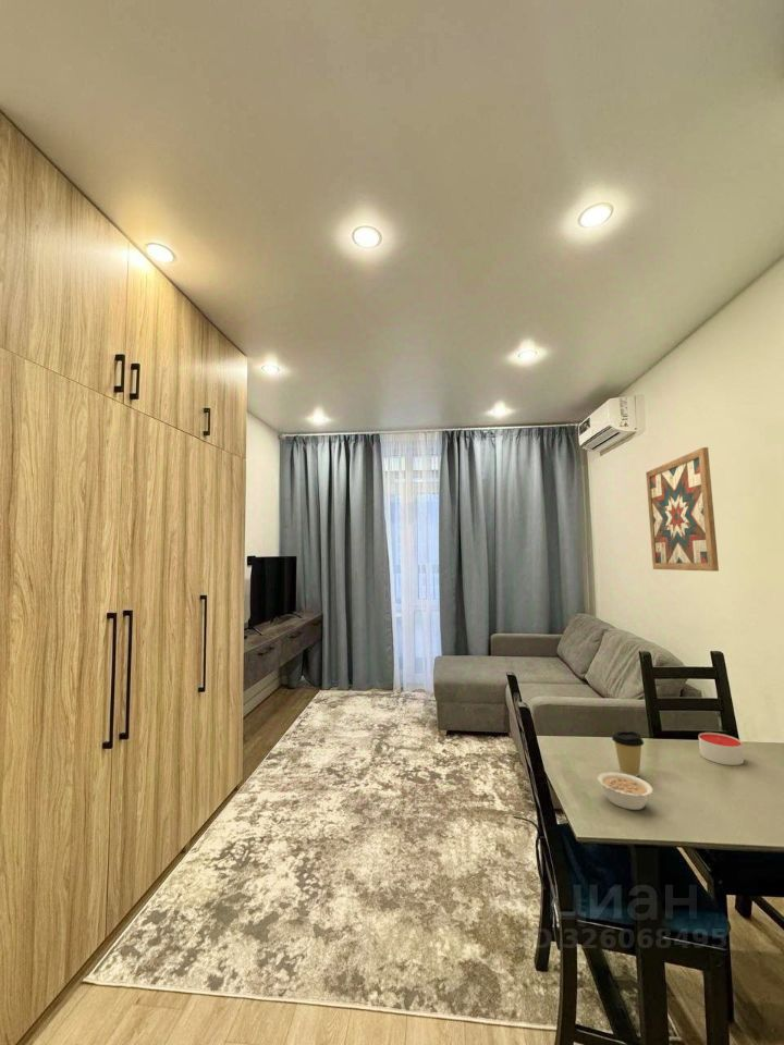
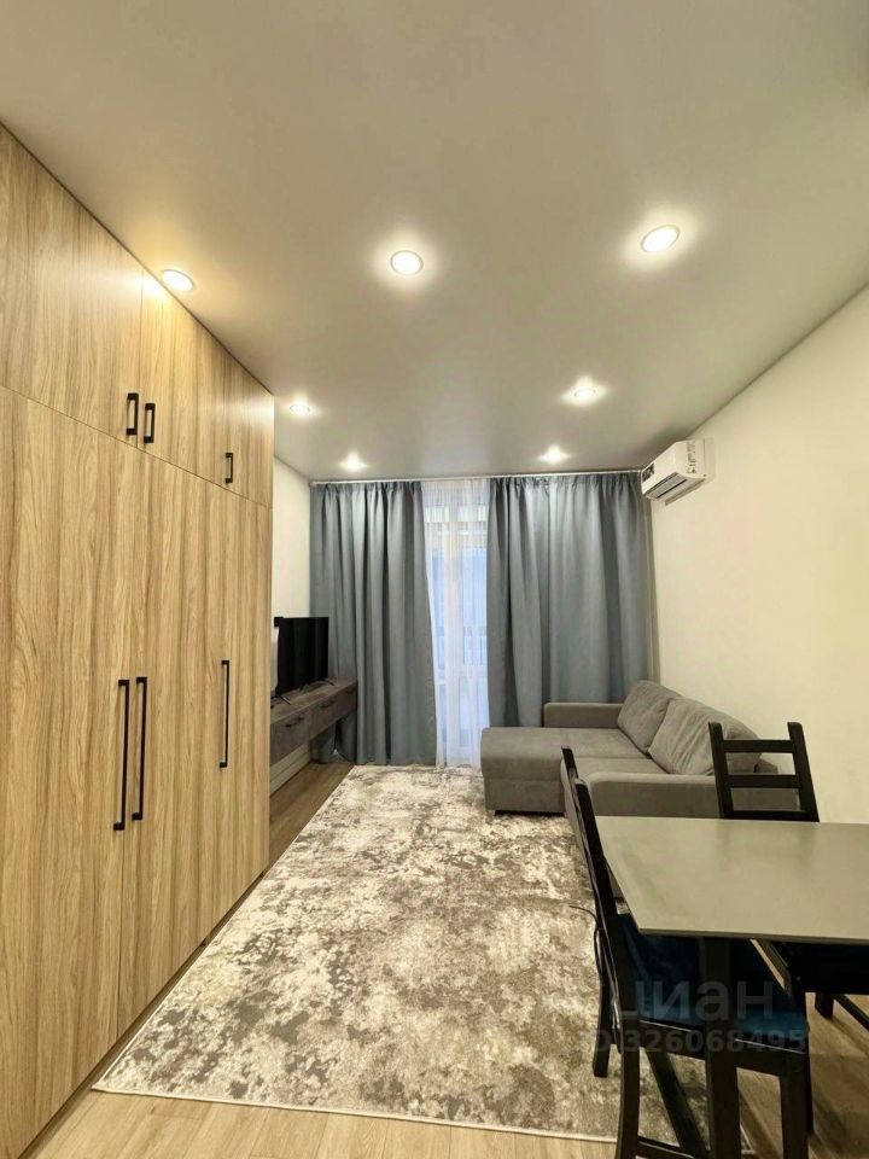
- wall art (677, 515)
- coffee cup (628, 753)
- legume (626, 790)
- candle (720, 747)
